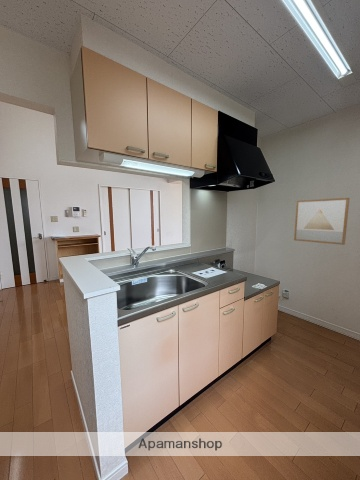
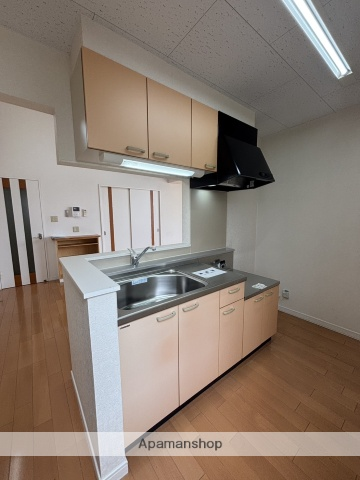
- wall art (319, 221)
